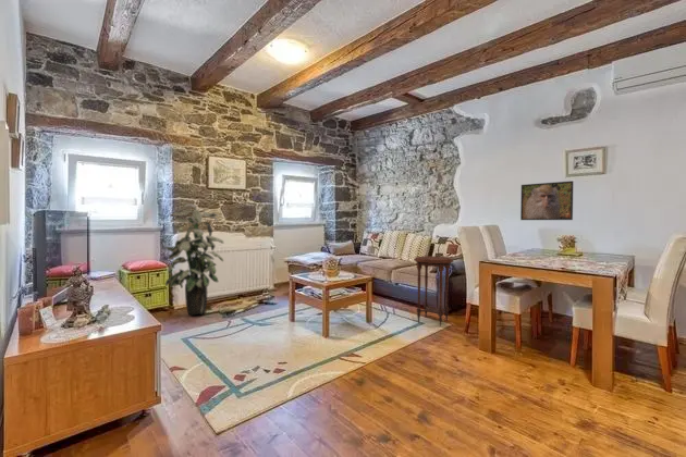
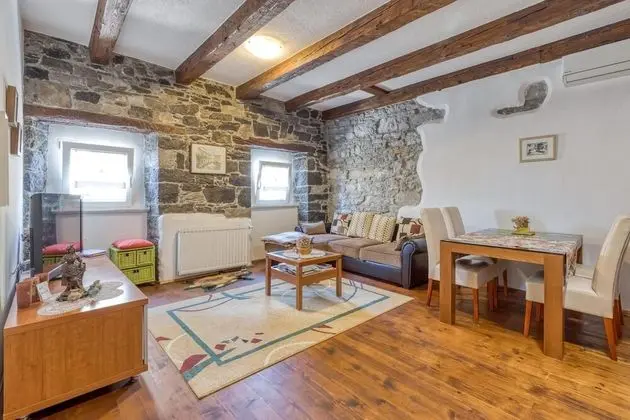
- side table (426, 289)
- indoor plant (193, 259)
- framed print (546, 201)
